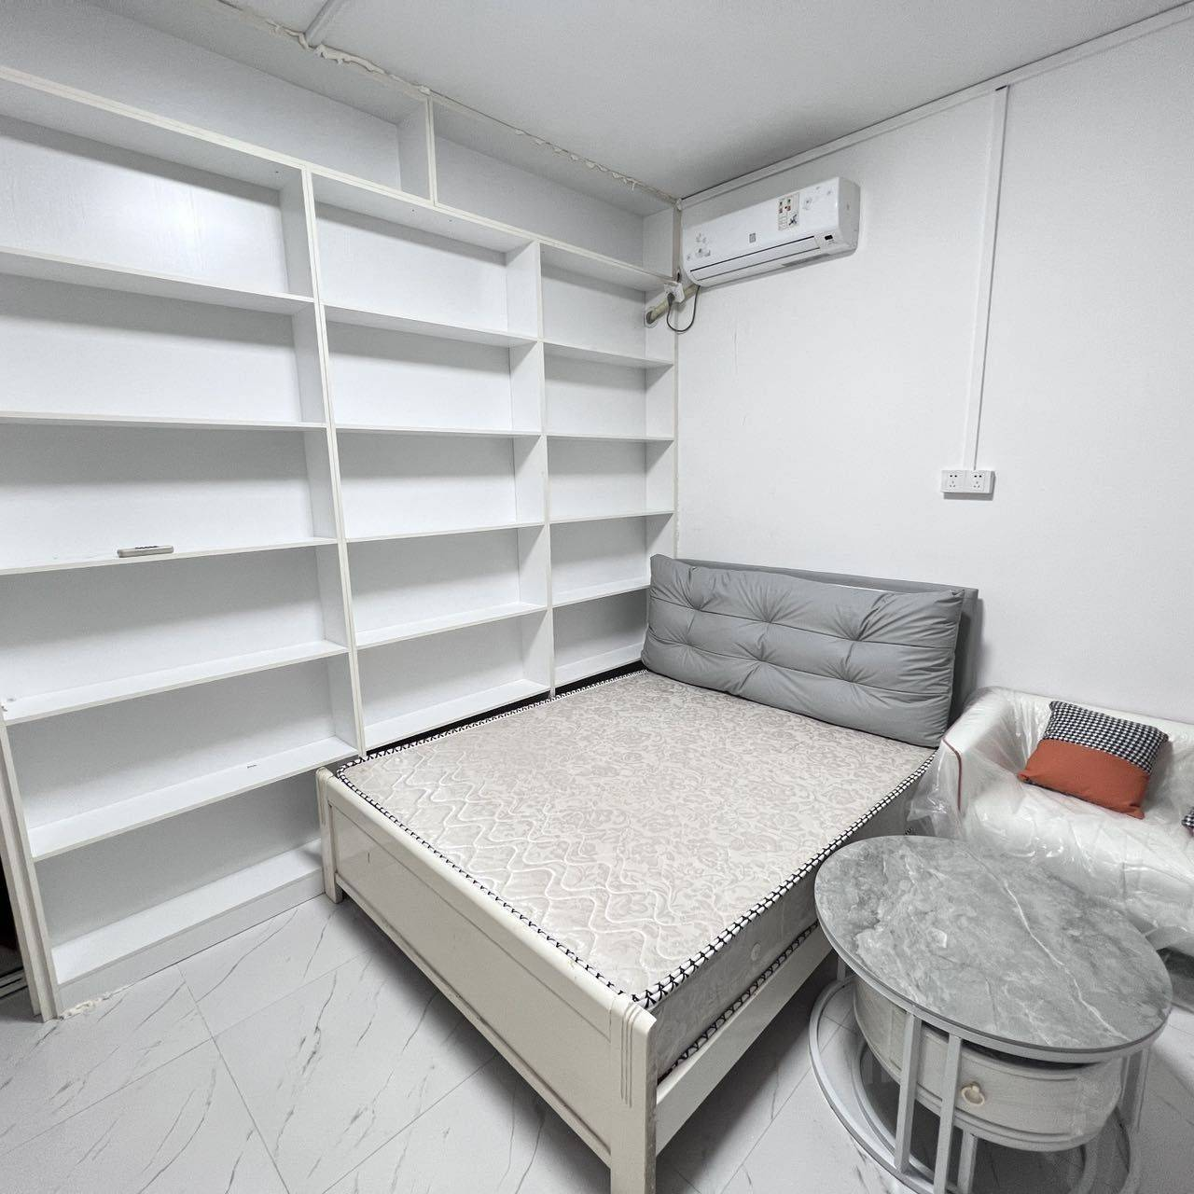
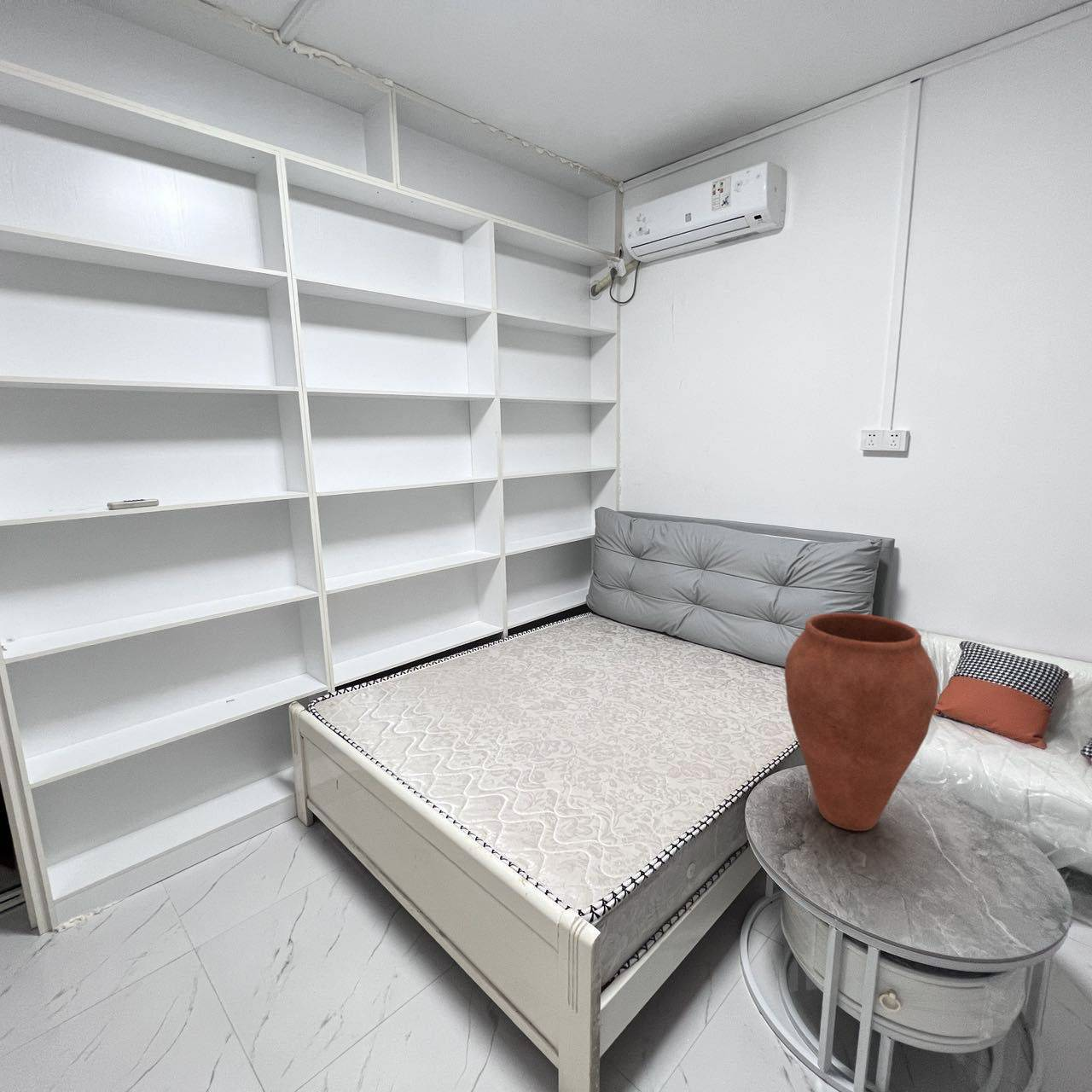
+ vase (853, 724)
